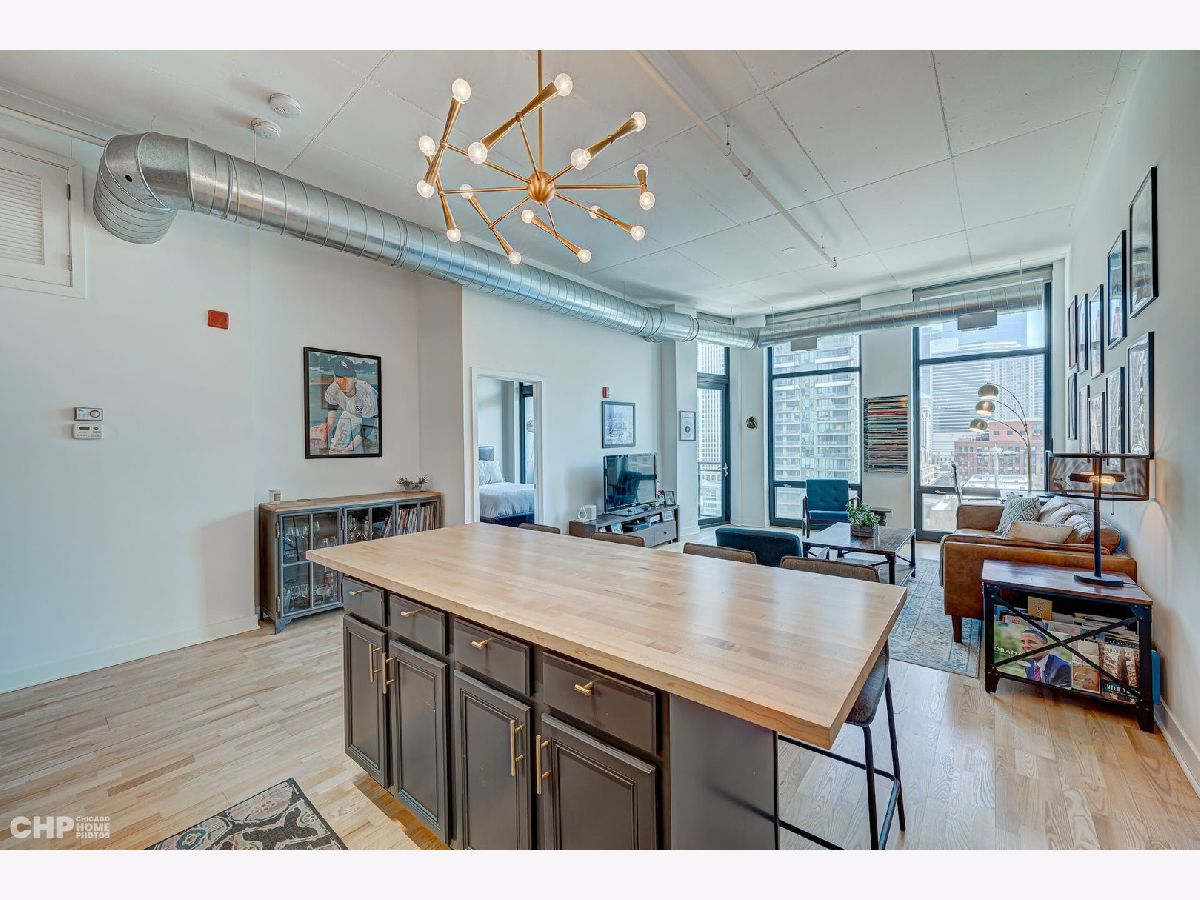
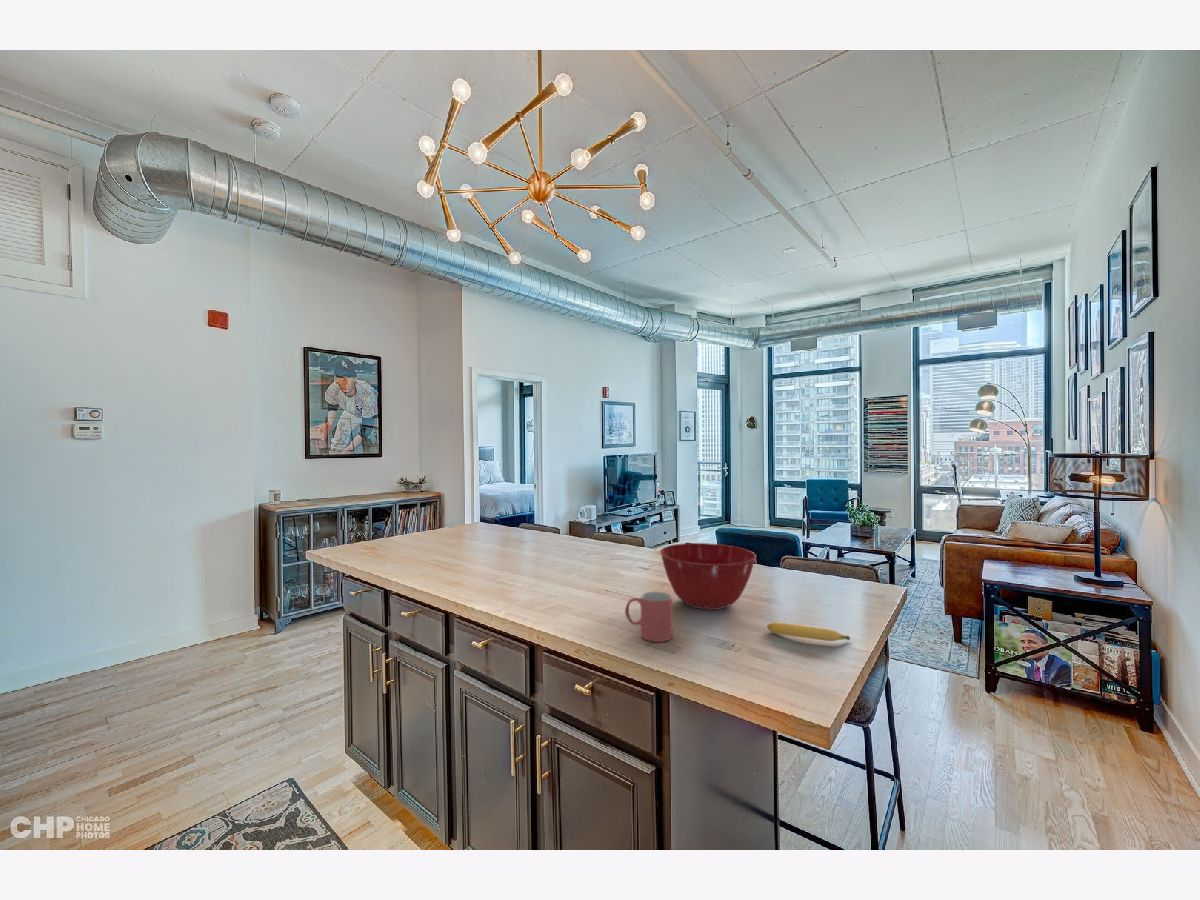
+ banana (806, 630)
+ mug (648, 615)
+ mixing bowl (707, 577)
